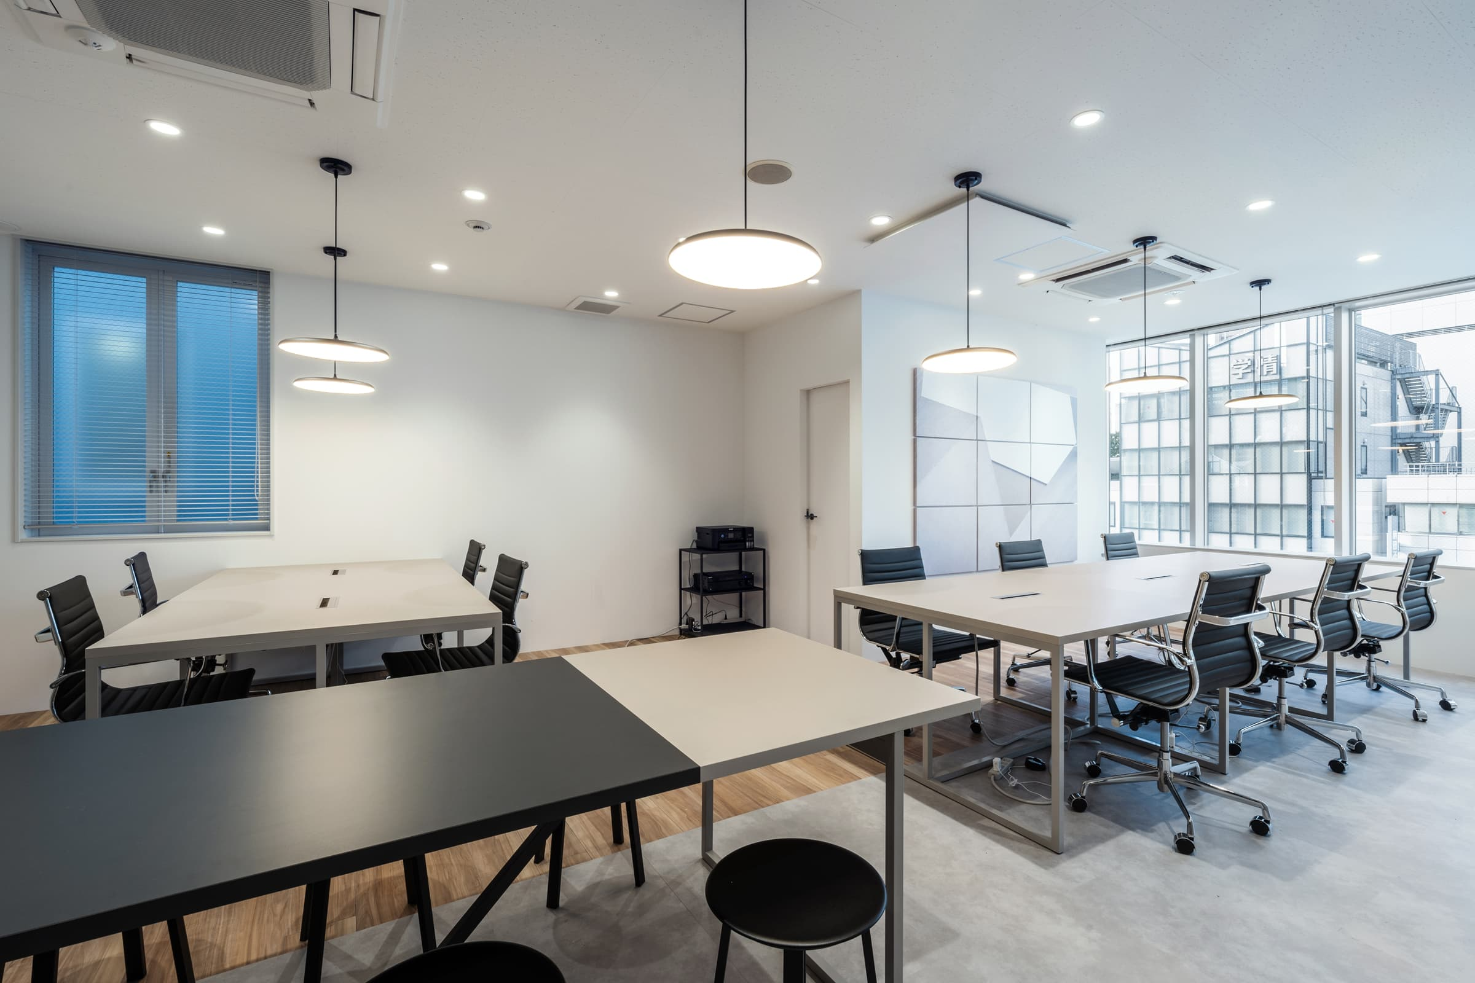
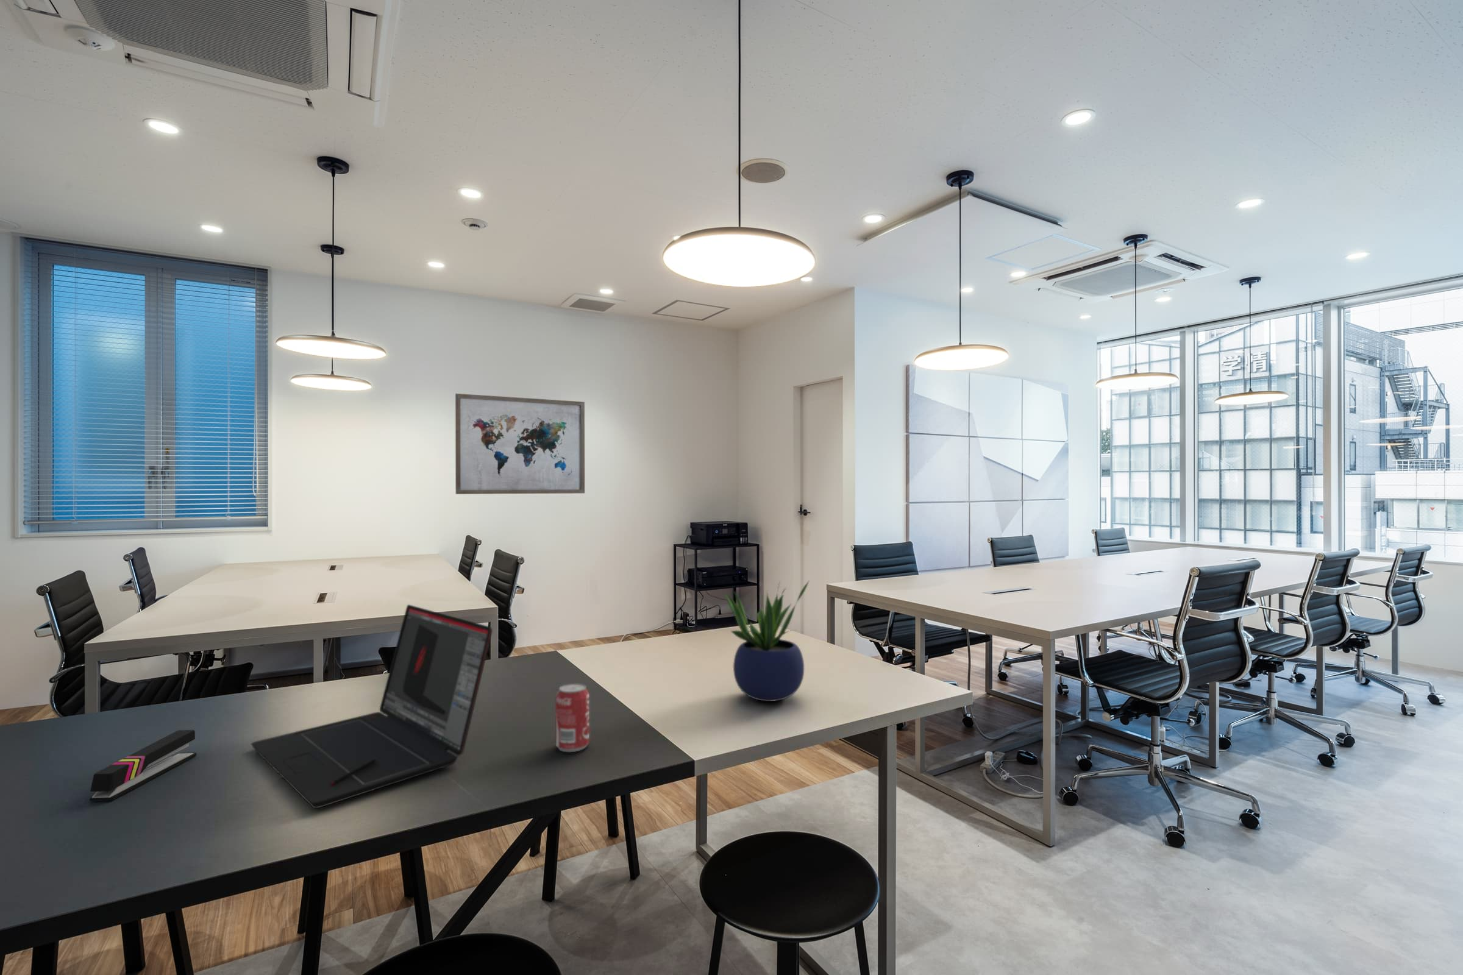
+ potted plant (761, 638)
+ stapler (147, 763)
+ laptop (383, 693)
+ beverage can (573, 717)
+ wall art (522, 445)
